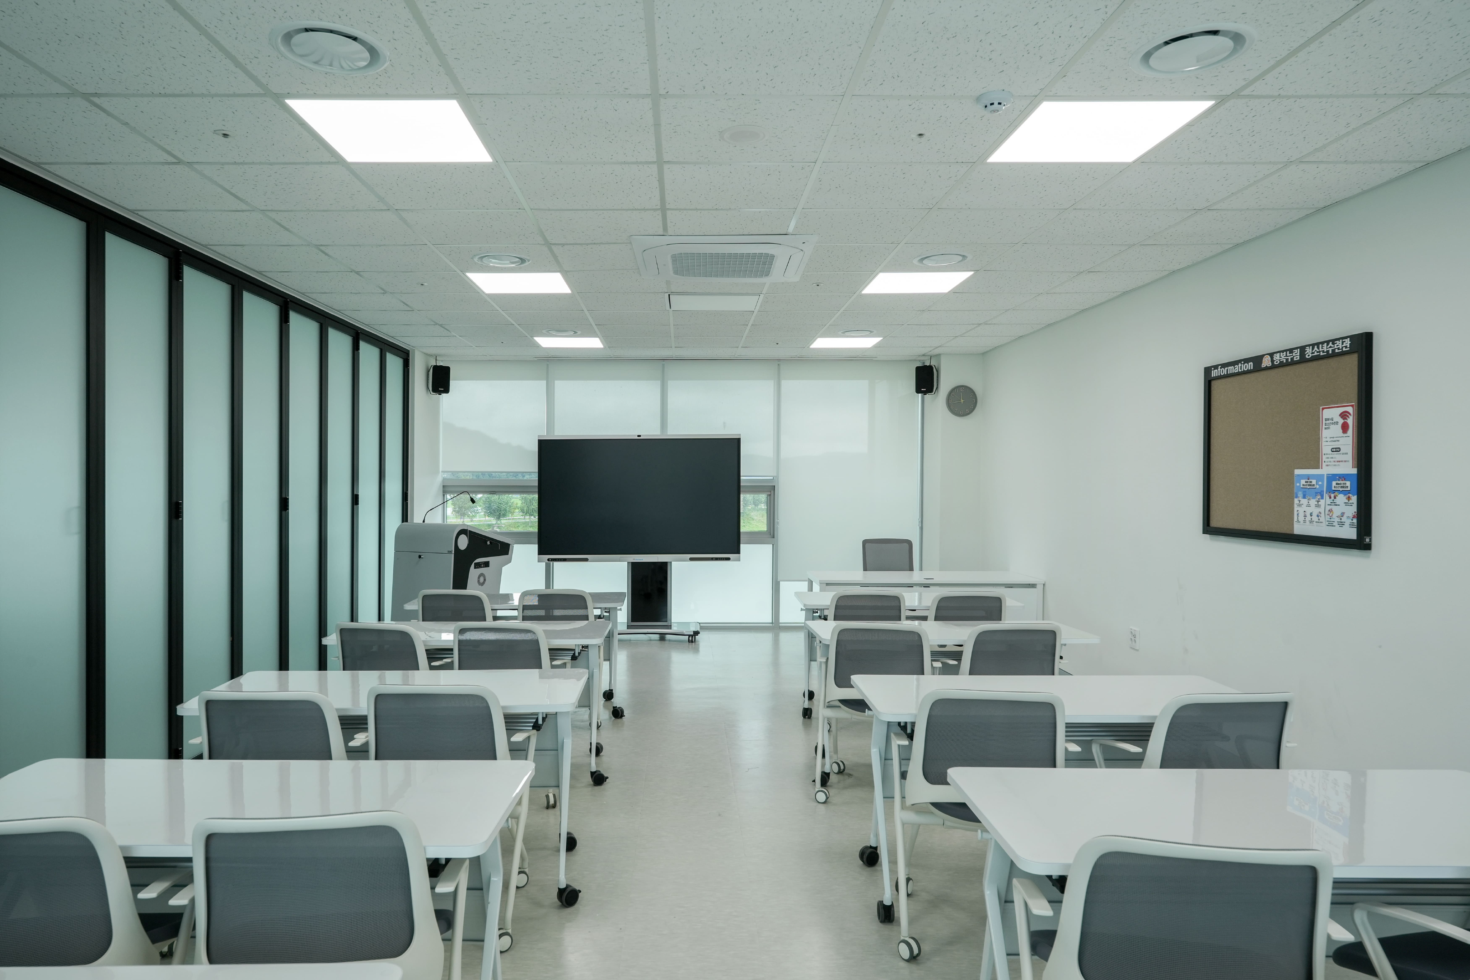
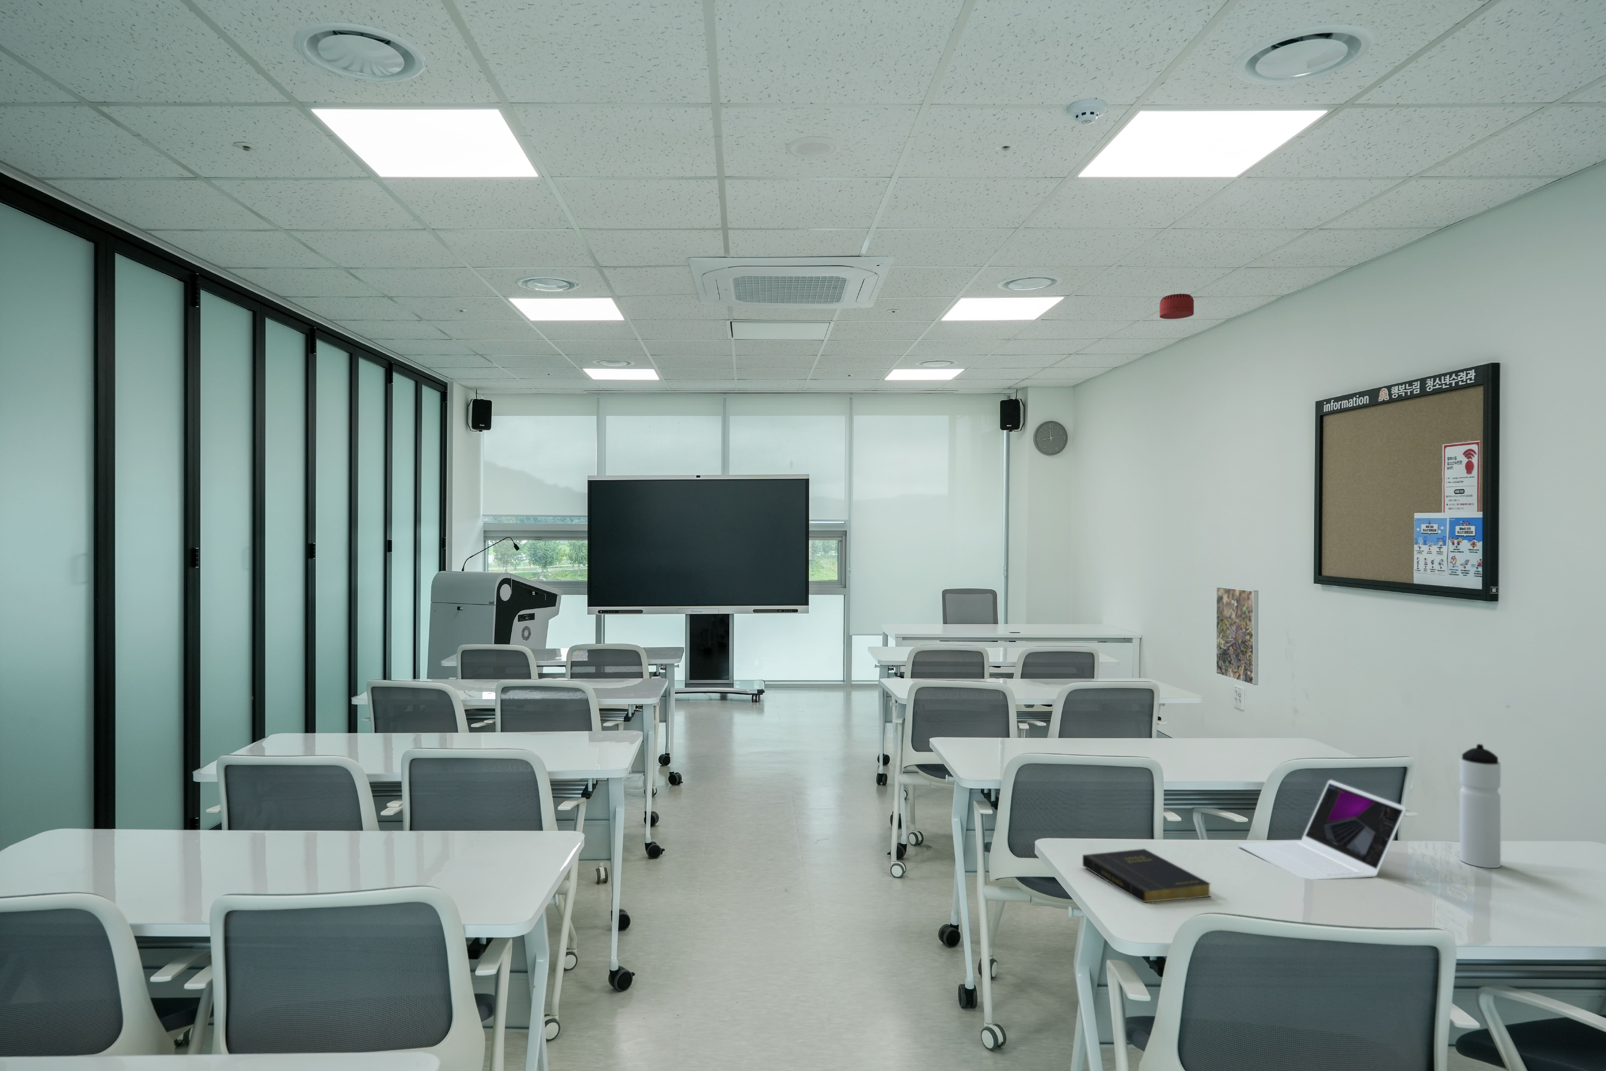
+ water bottle (1479, 803)
+ laptop (1318, 824)
+ book (1146, 876)
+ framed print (1237, 634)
+ smoke detector (1176, 306)
